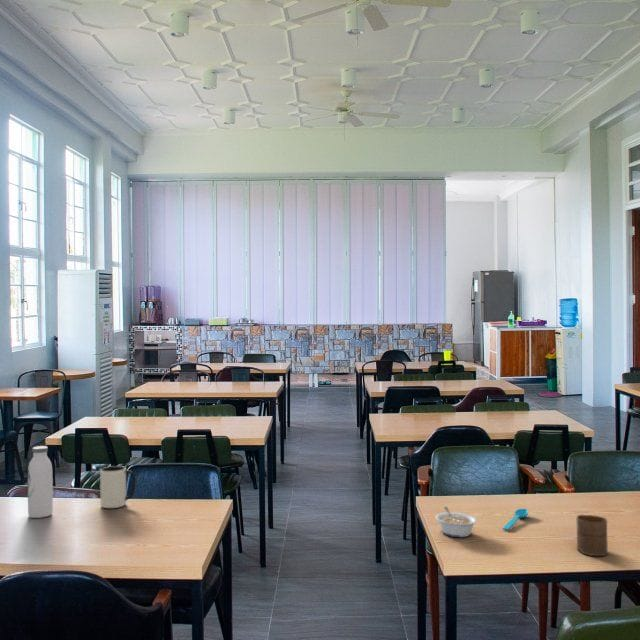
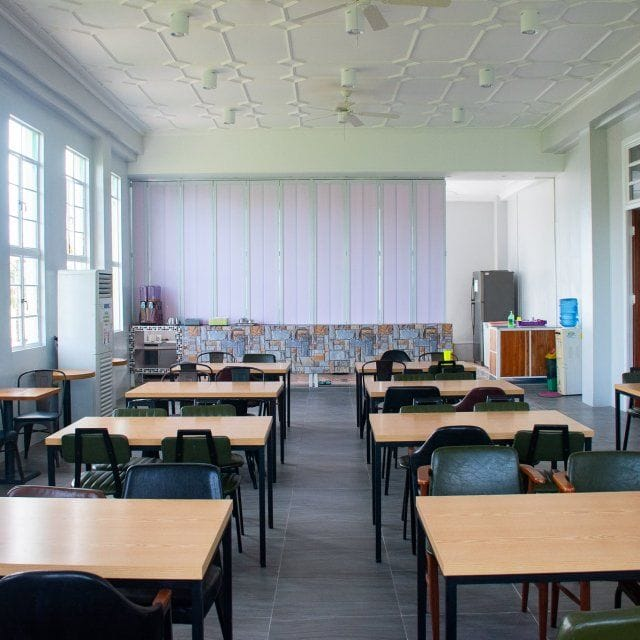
- cup (591, 534)
- legume (454, 523)
- spoon (515, 518)
- pitcher (116, 487)
- water bottle (40, 480)
